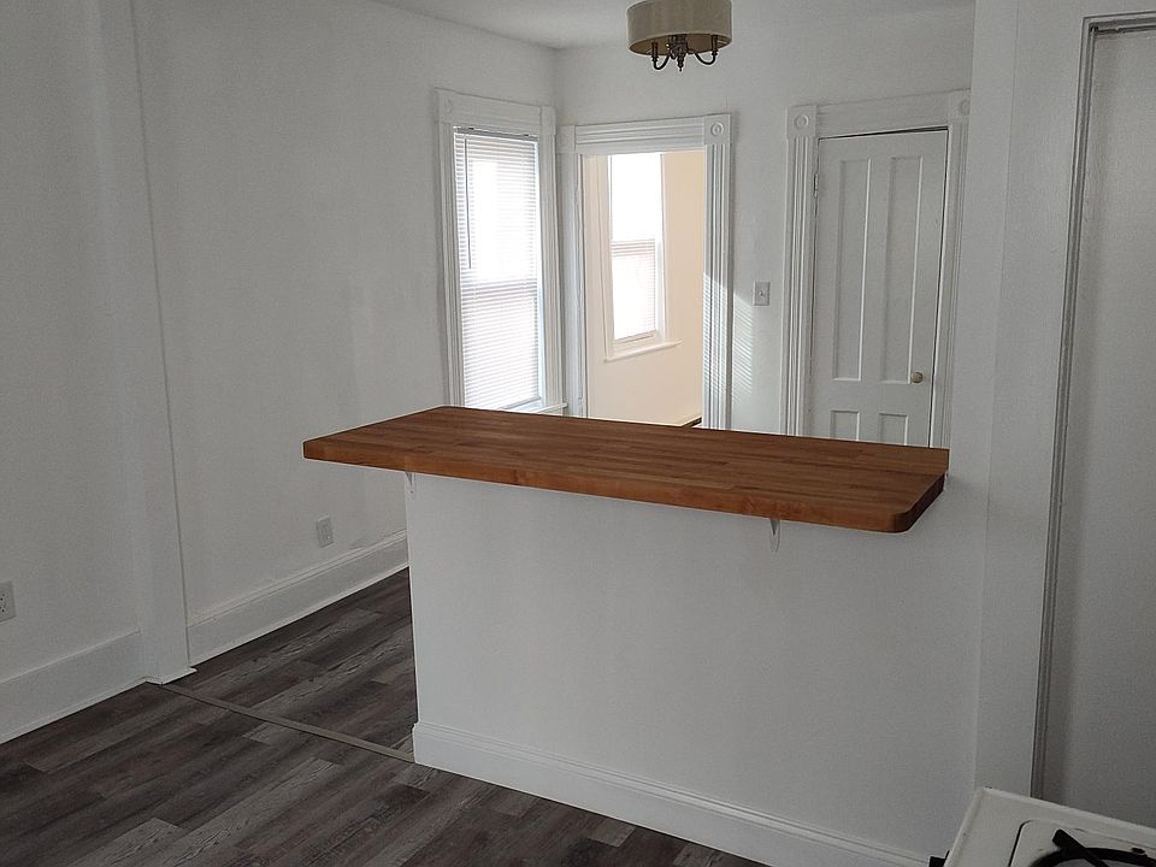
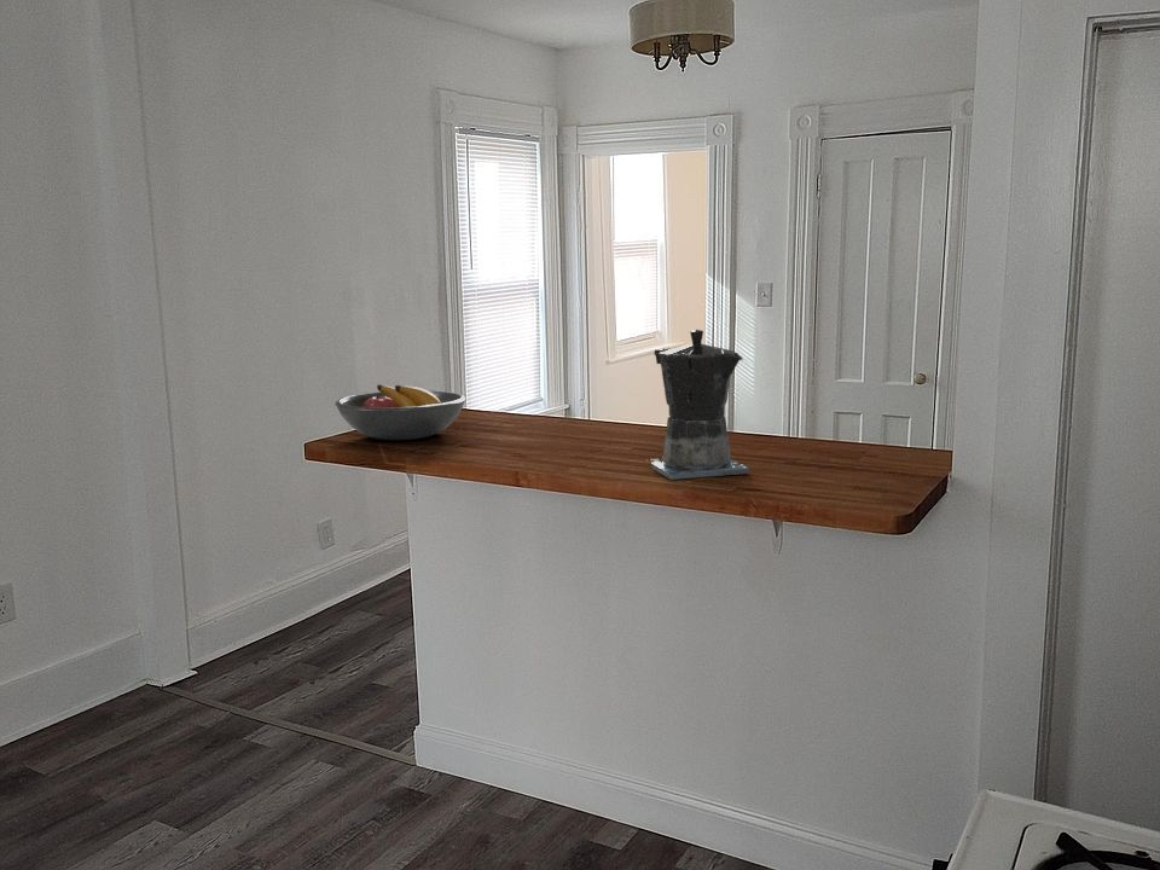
+ coffee maker (695, 400)
+ fruit bowl (401, 412)
